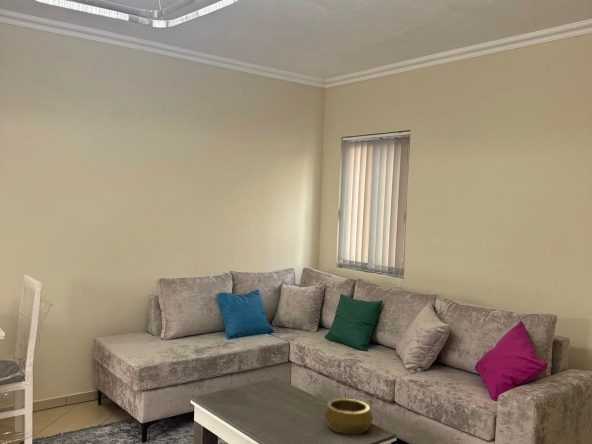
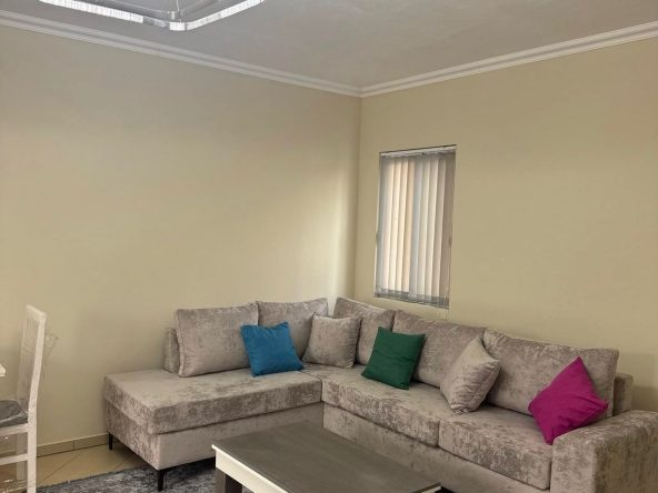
- decorative bowl (348, 415)
